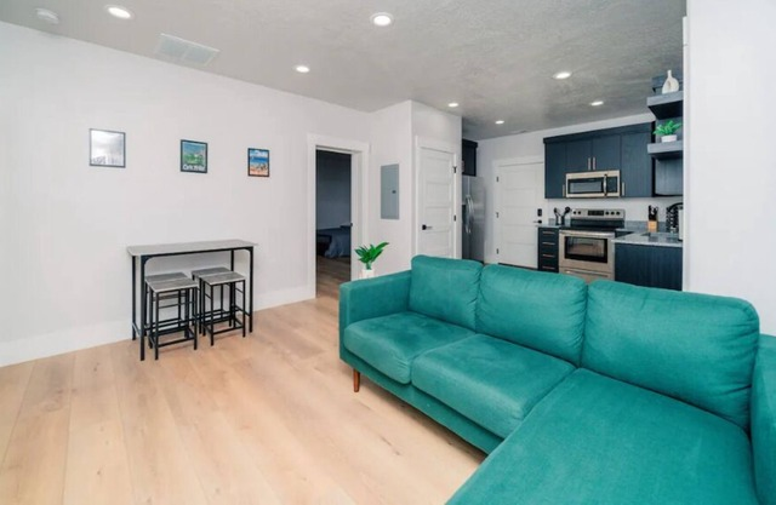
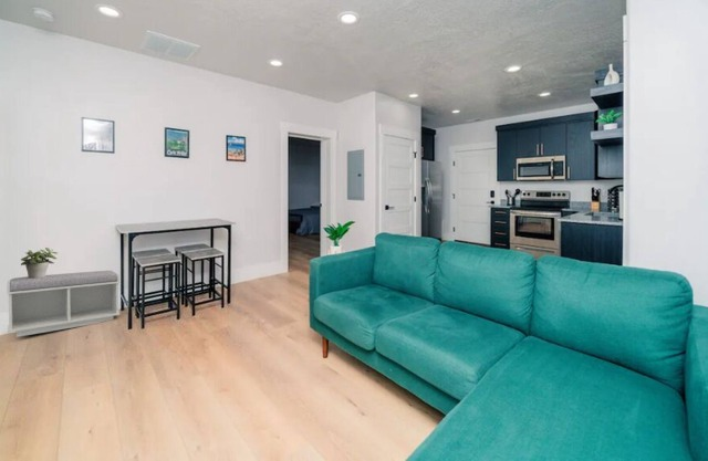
+ bench (66, 298)
+ potted plant (40, 262)
